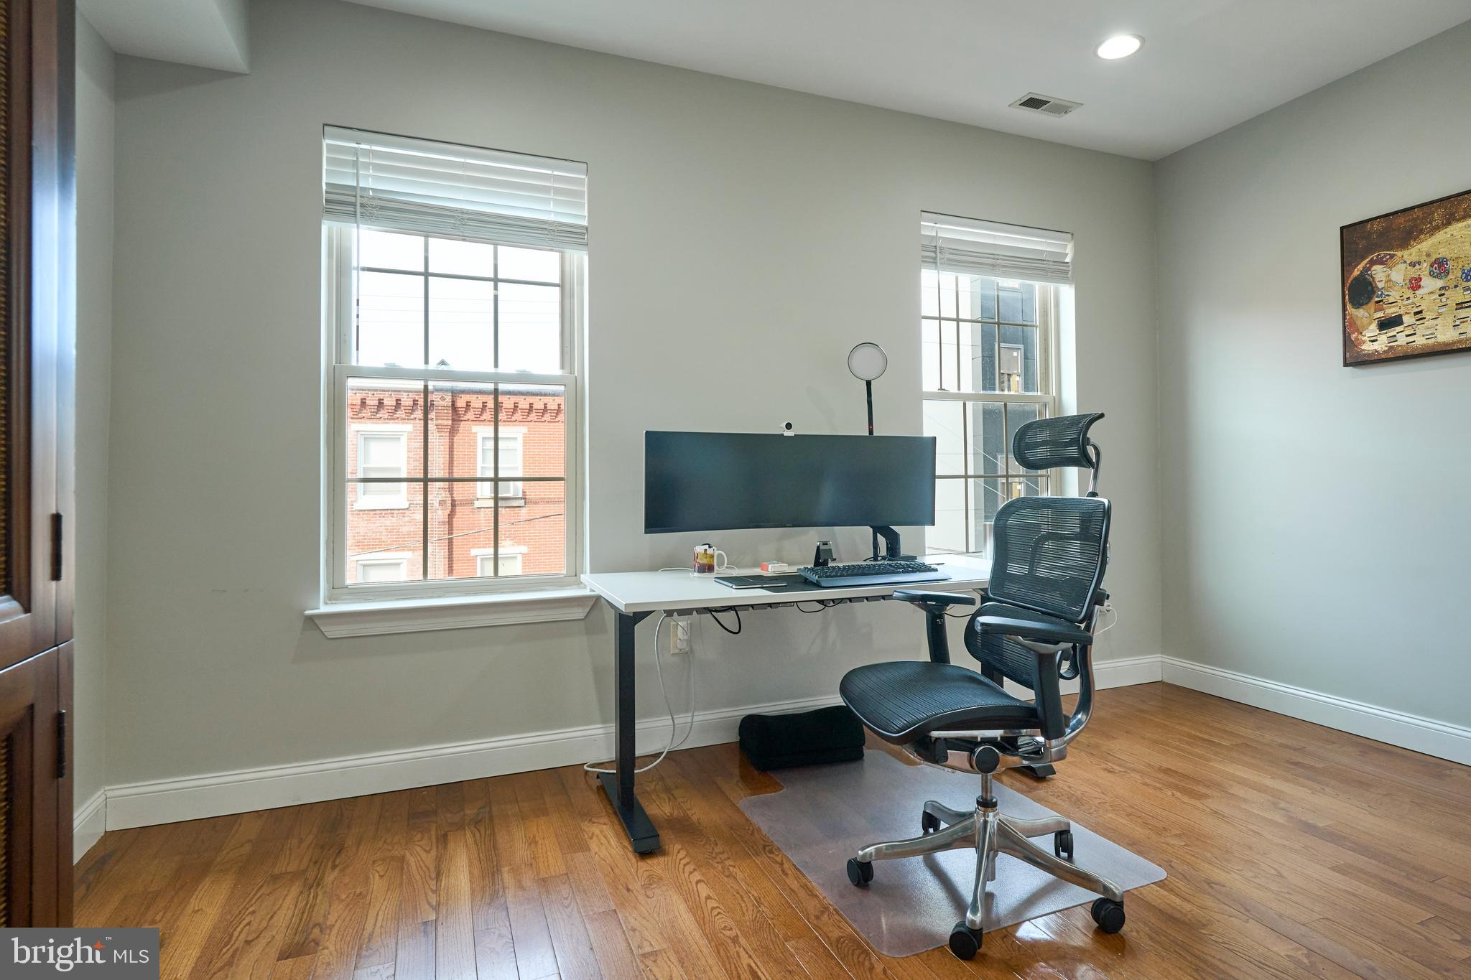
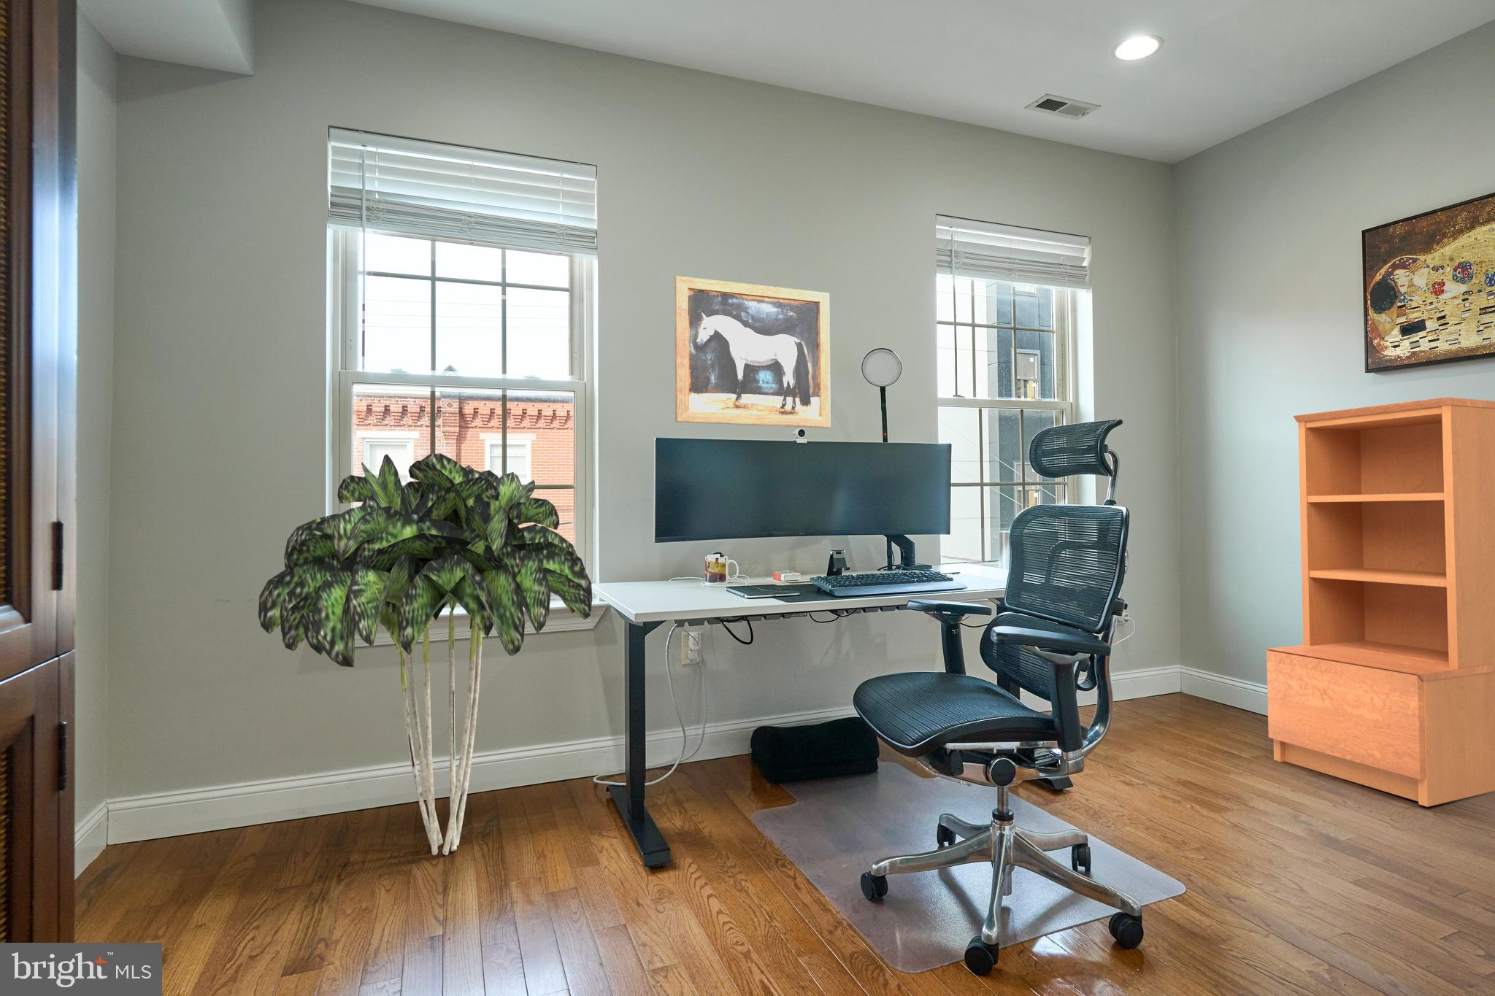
+ indoor plant (449, 653)
+ bookshelf (1385, 589)
+ wall art (755, 355)
